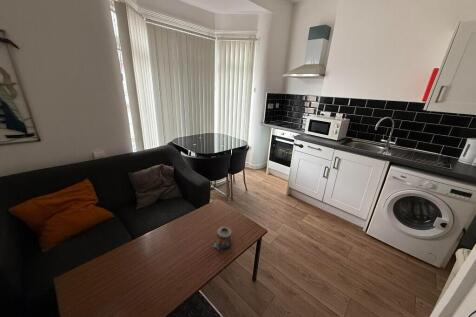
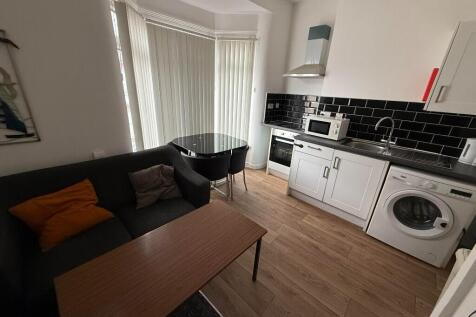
- candle (221, 237)
